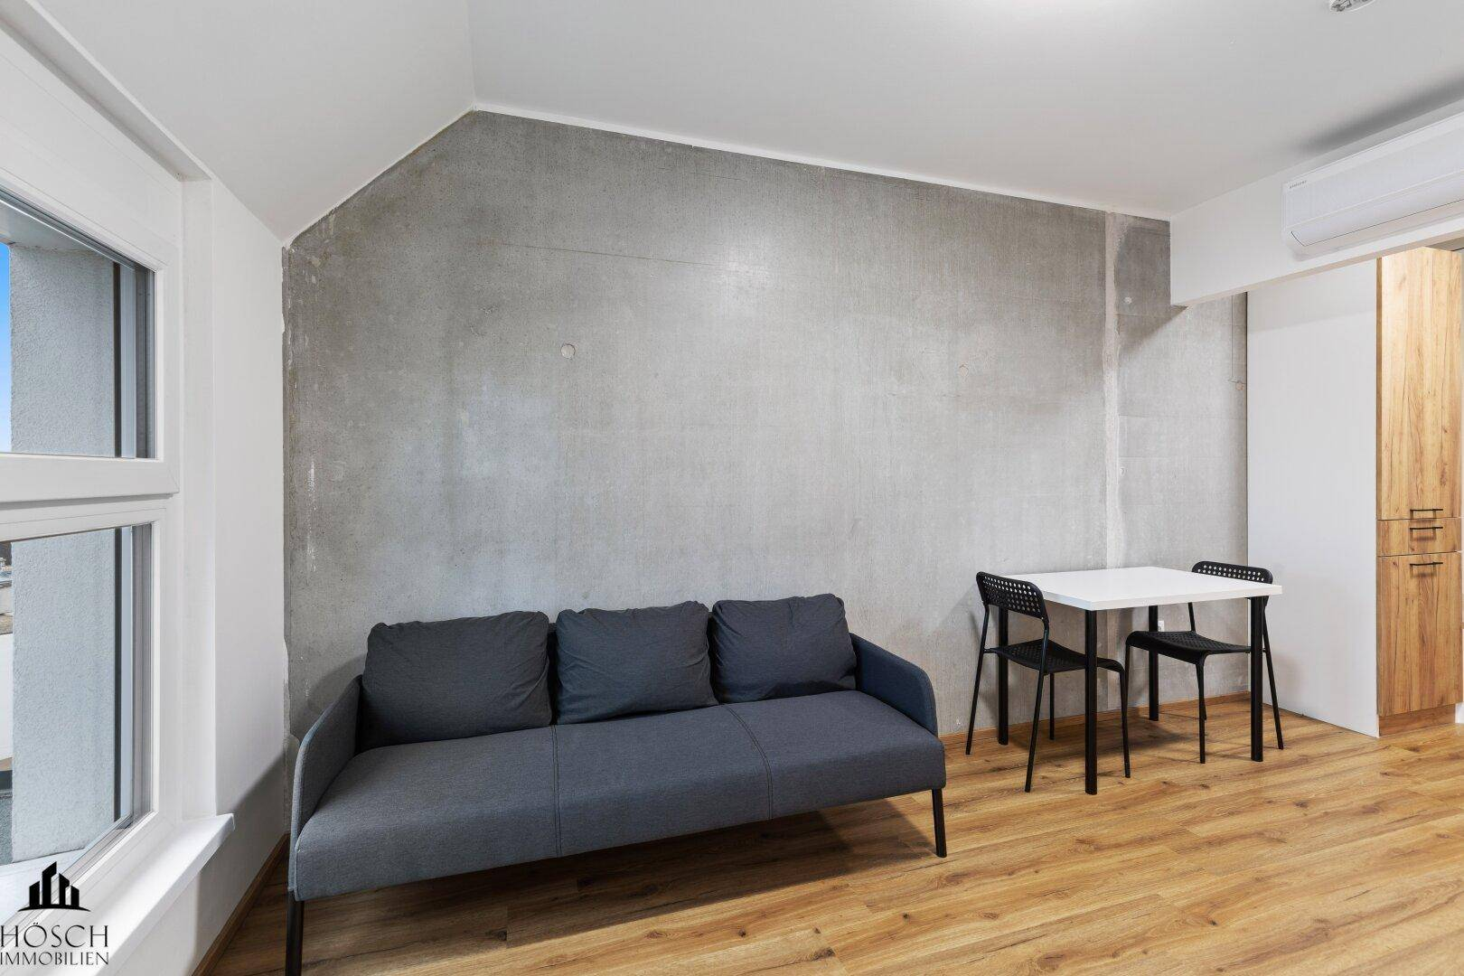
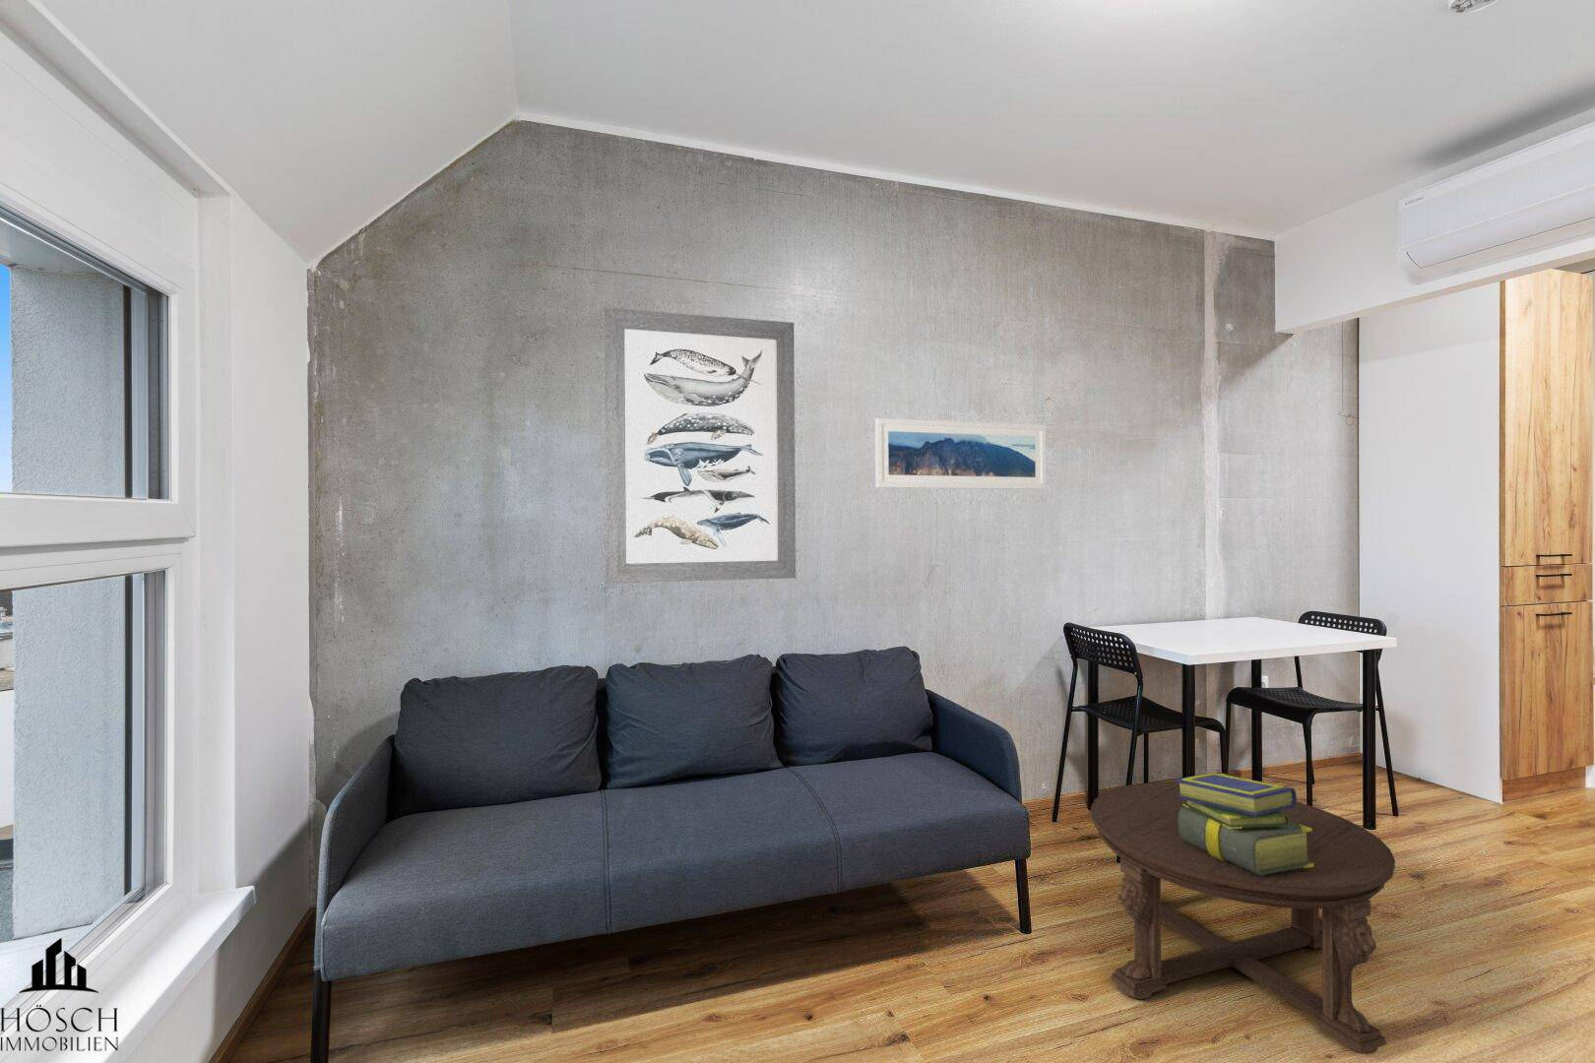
+ wall art (703, 447)
+ coffee table (1229, 895)
+ stack of books (1235, 817)
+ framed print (962, 454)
